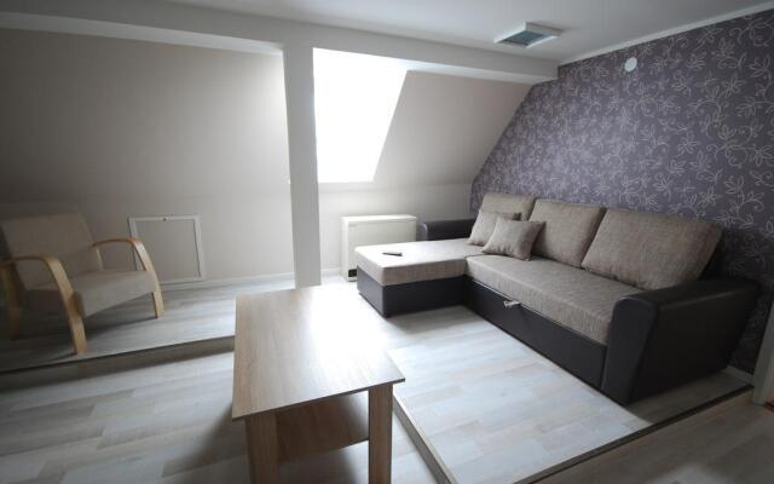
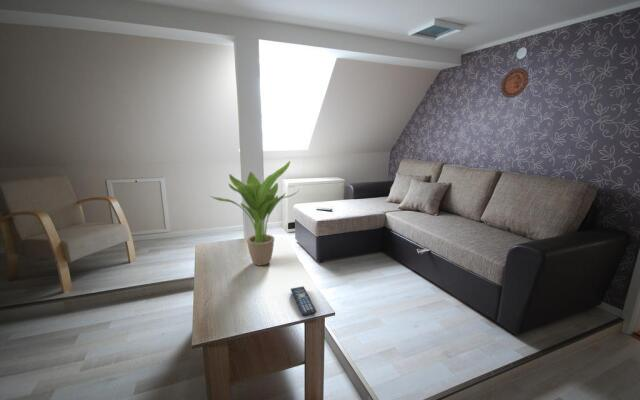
+ remote control (302, 299)
+ potted plant (257, 212)
+ decorative plate (514, 83)
